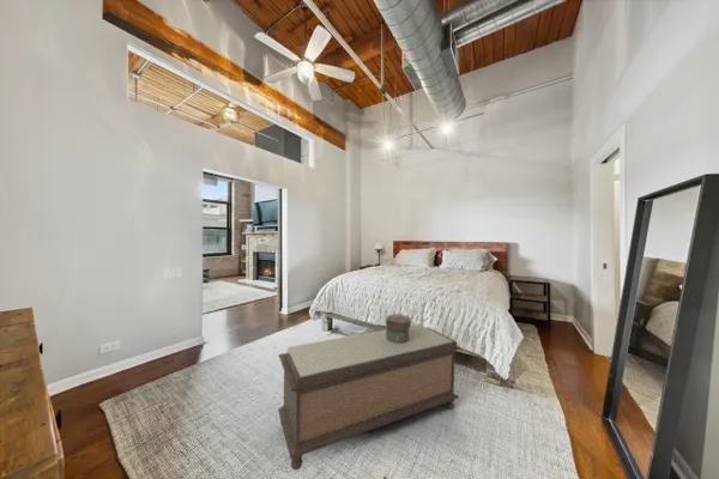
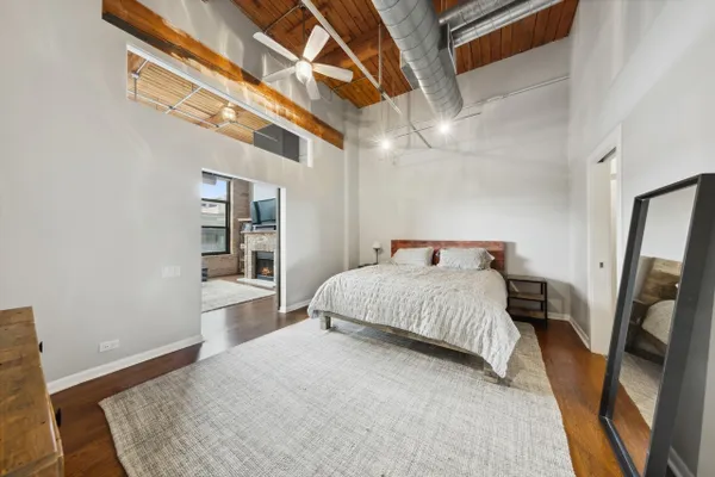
- bench (373, 380)
- decorative box (398, 328)
